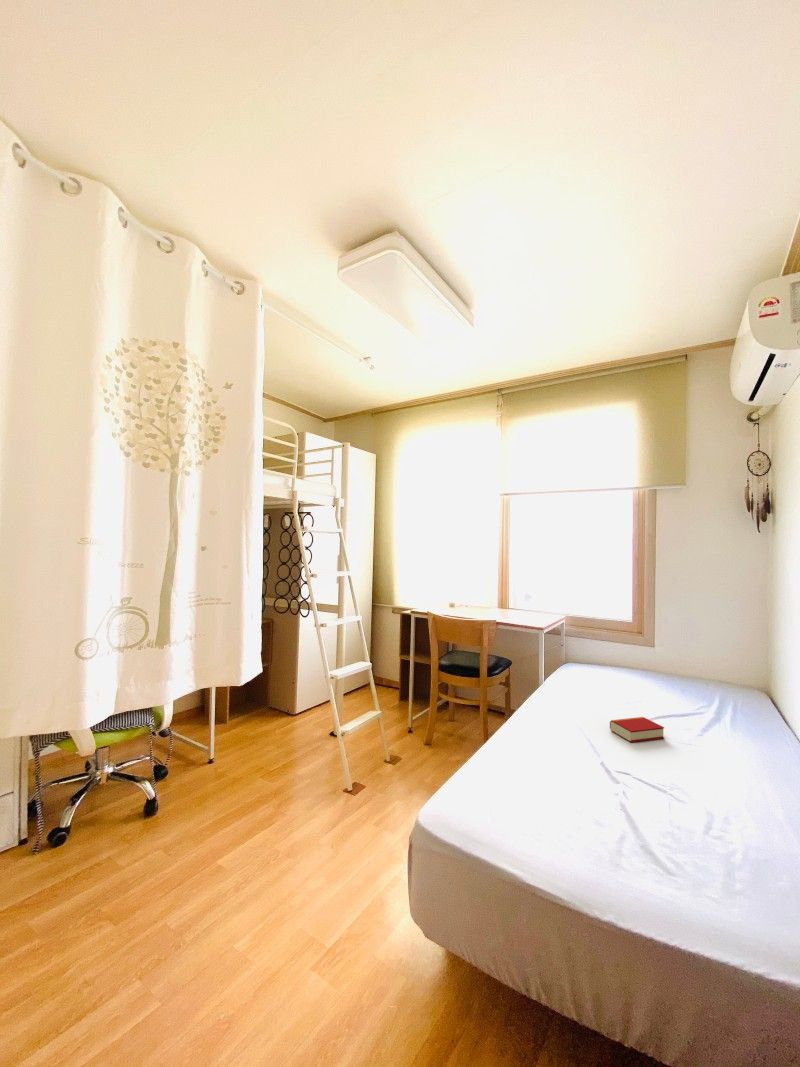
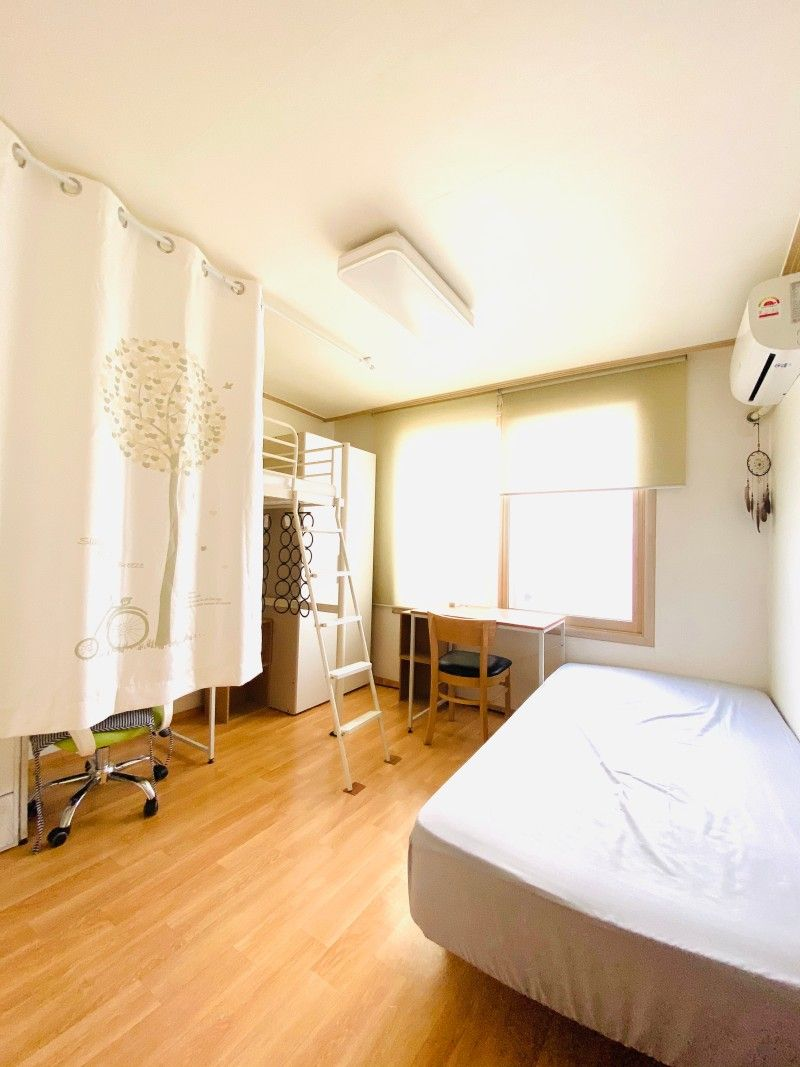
- book (636, 728)
